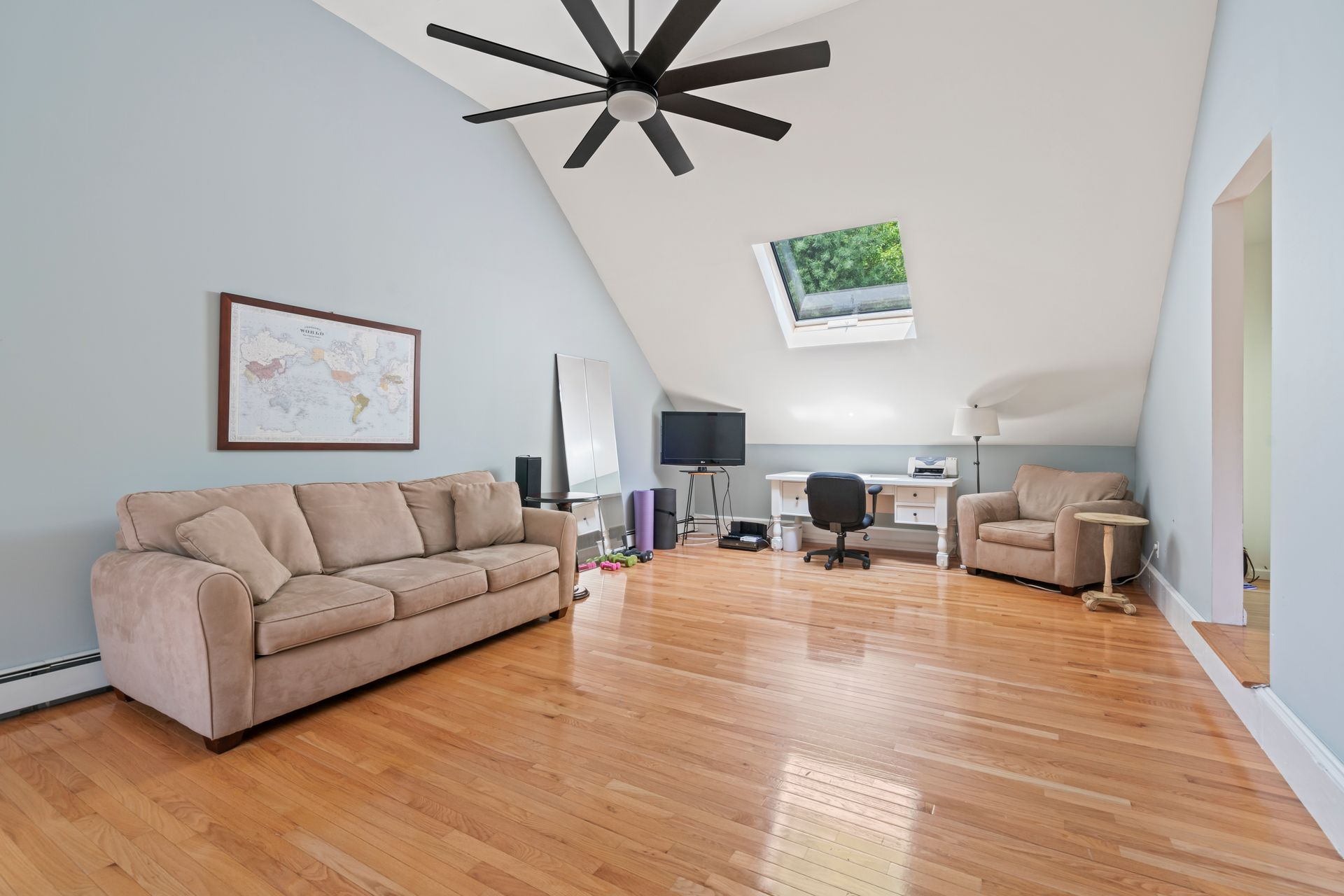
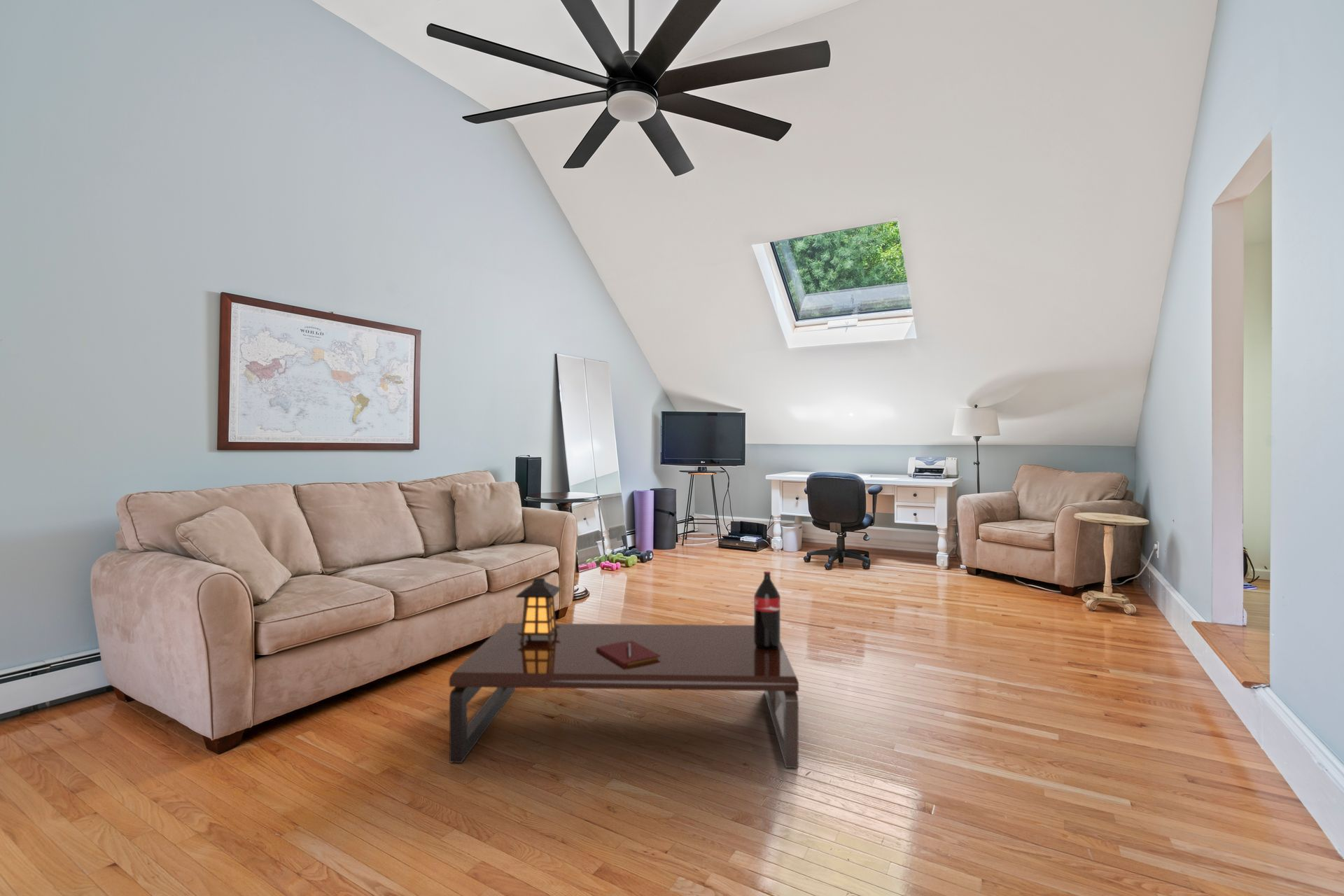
+ coffee table (631, 647)
